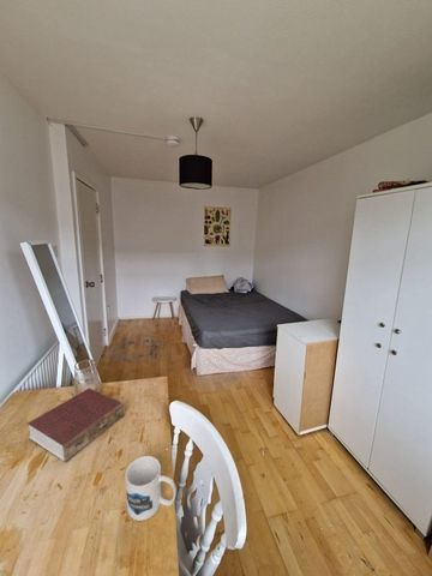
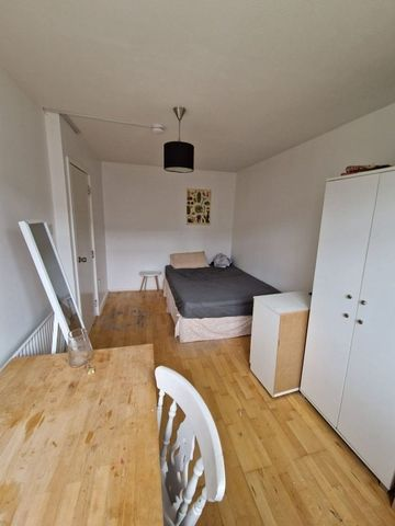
- mug (149, 488)
- book (78, 419)
